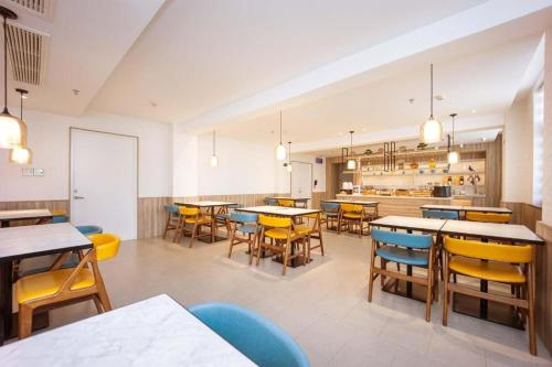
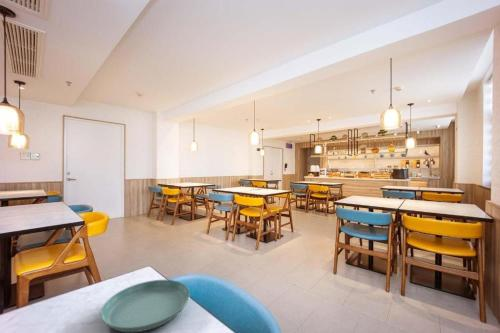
+ saucer (148, 304)
